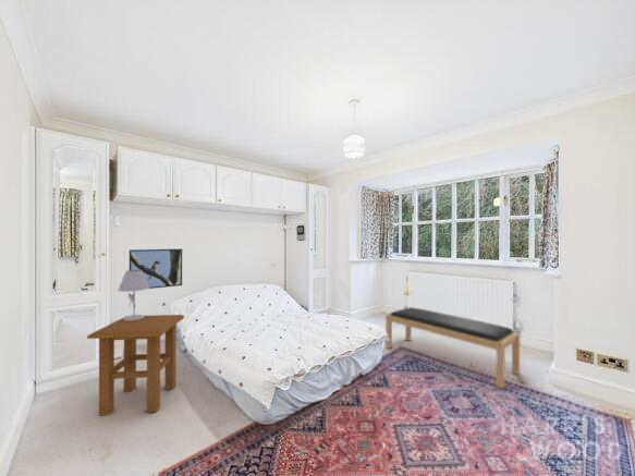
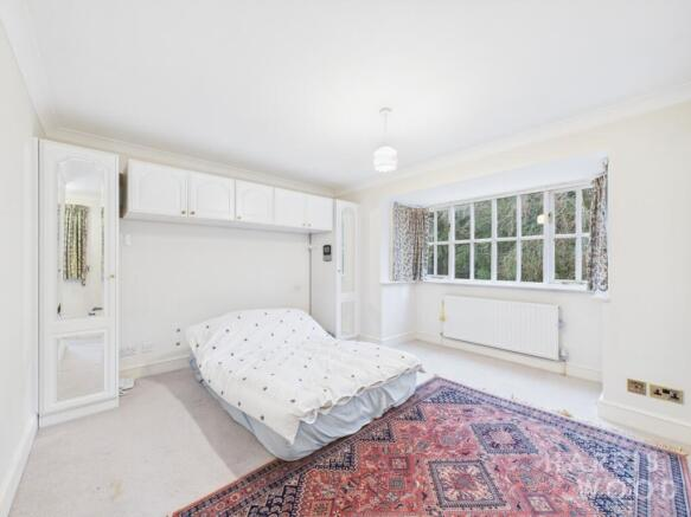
- table lamp (134, 294)
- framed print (157, 268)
- side table (141, 359)
- bench (445, 335)
